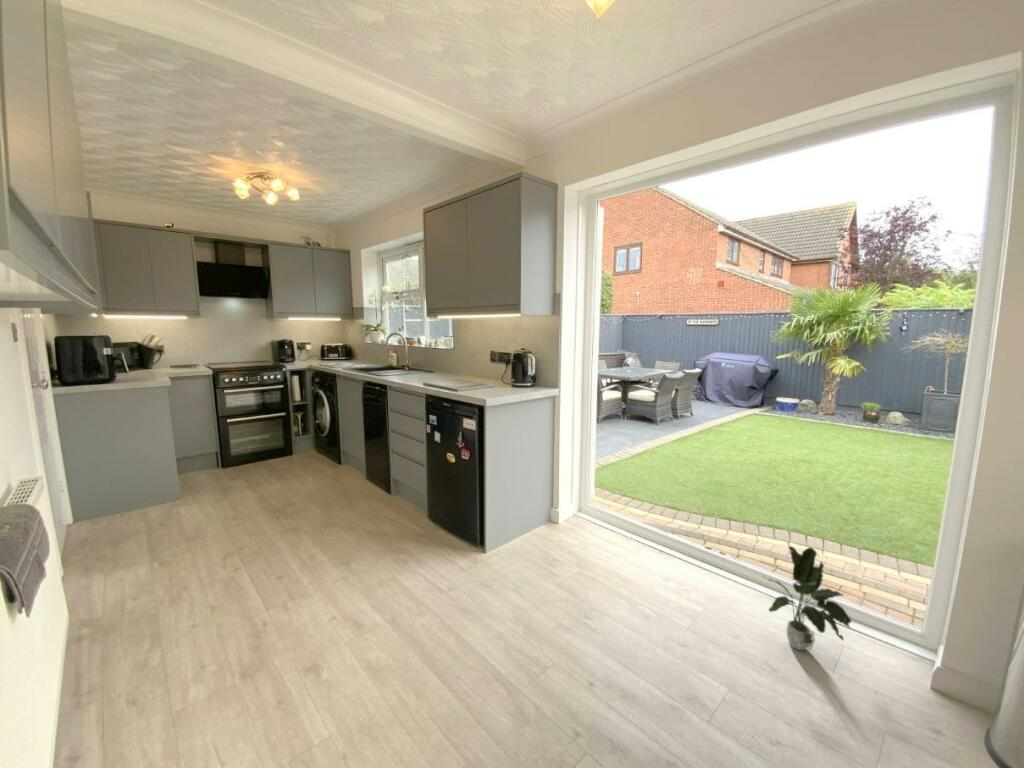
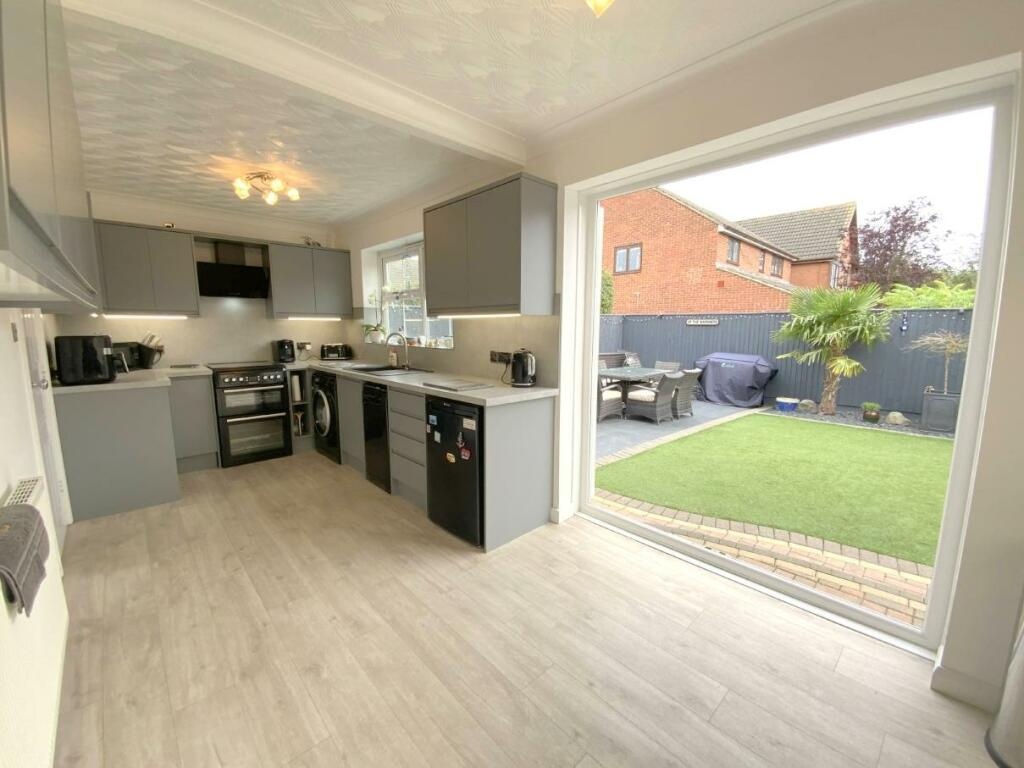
- potted plant (805, 602)
